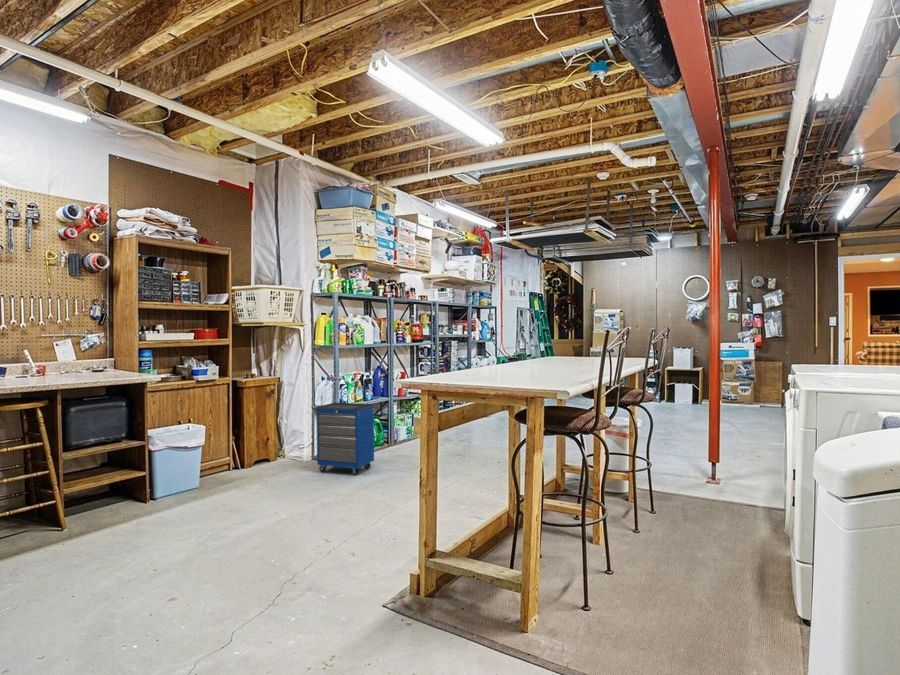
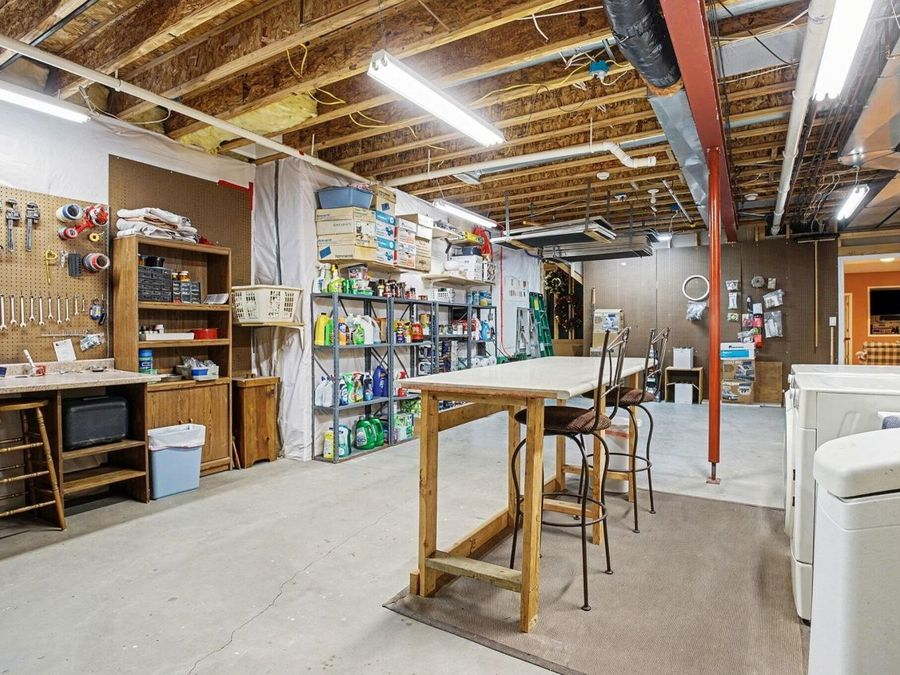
- cabinet (343, 437)
